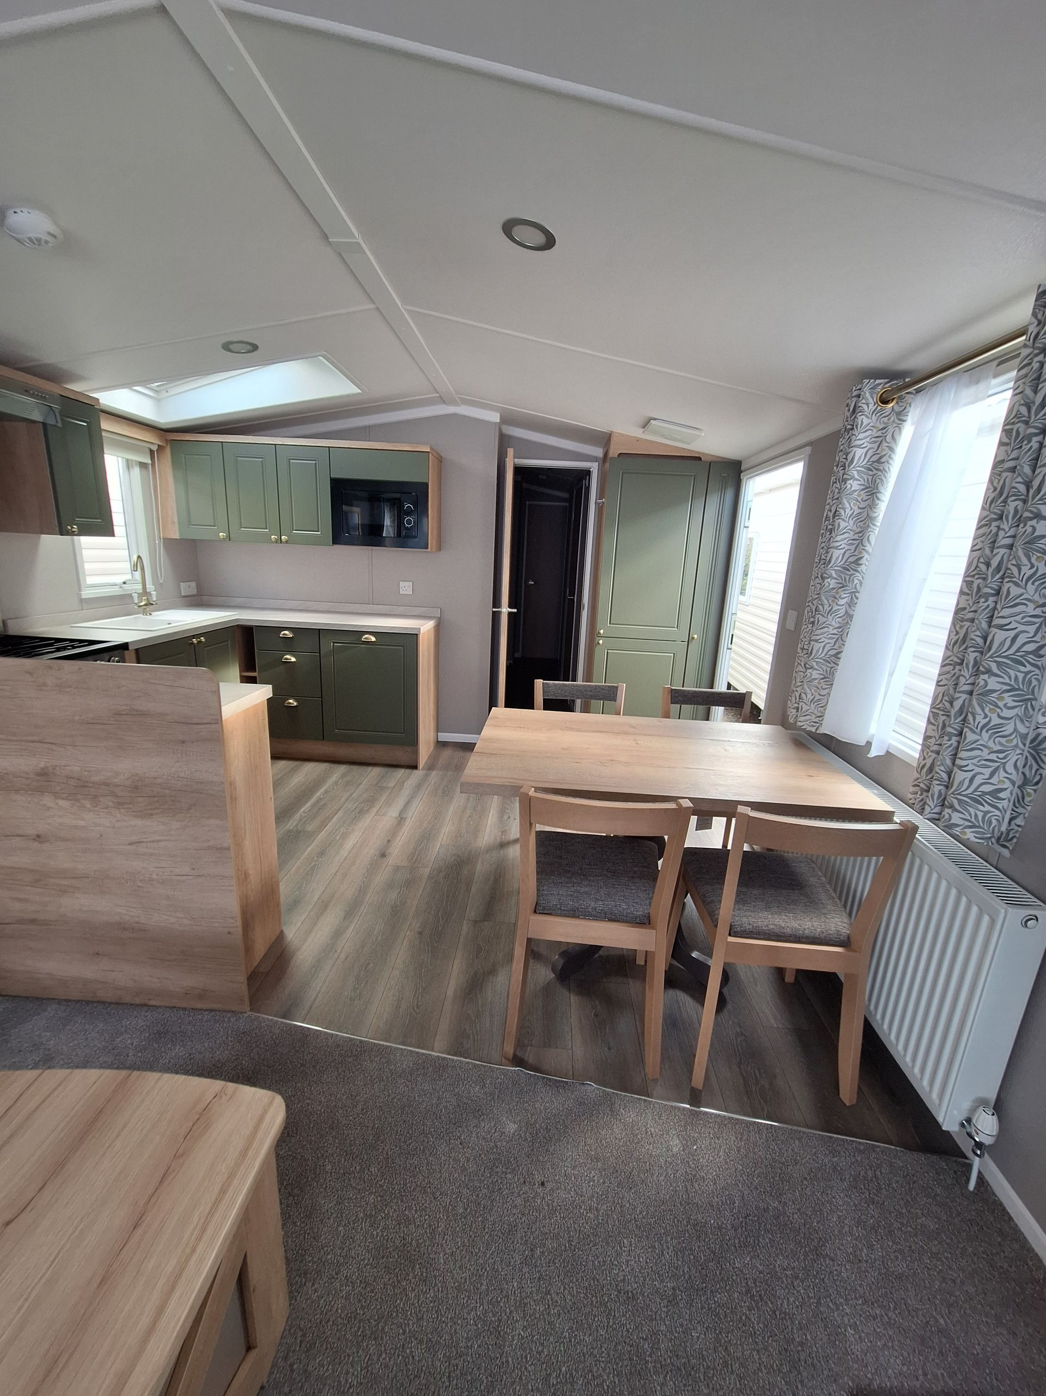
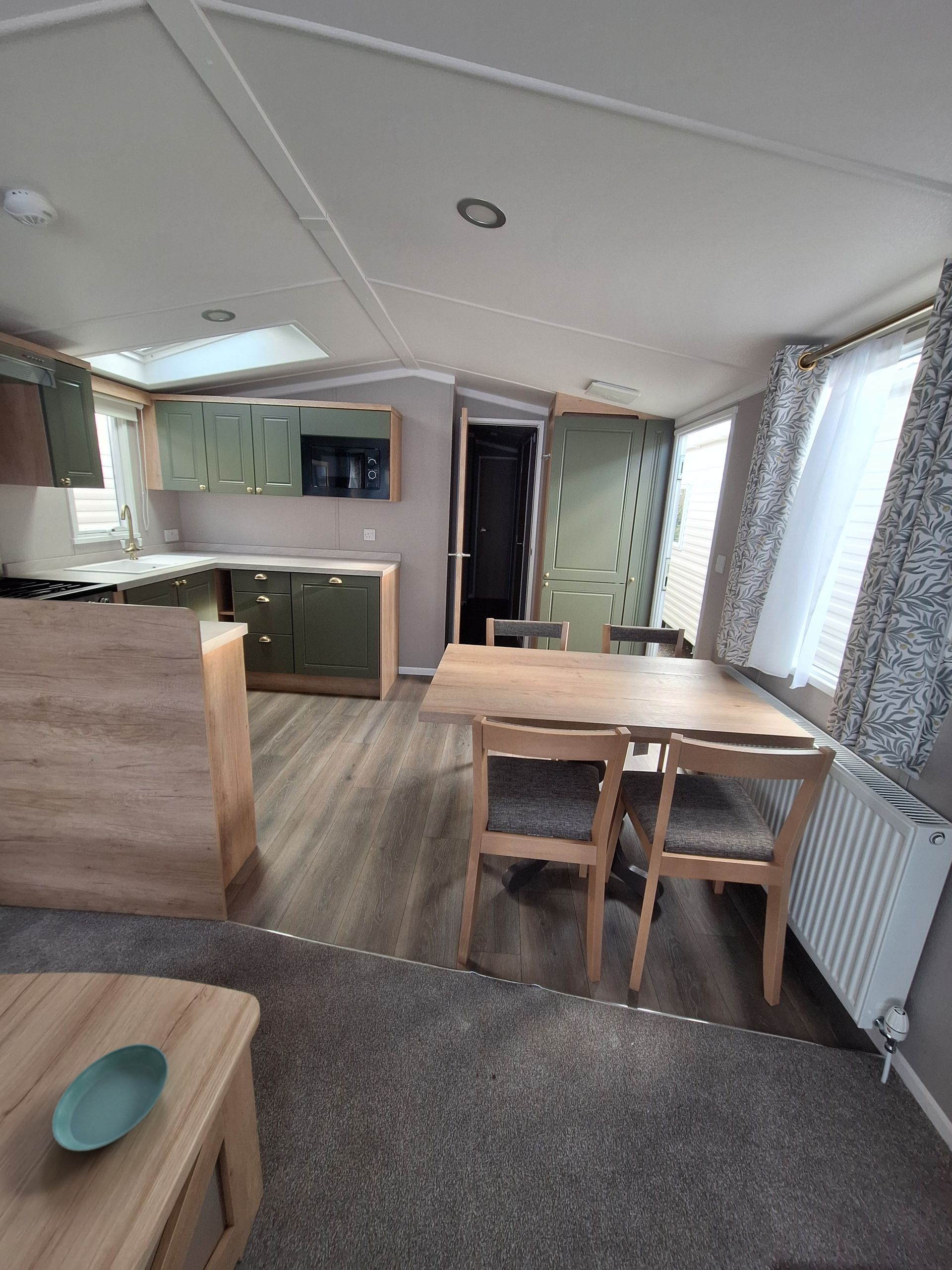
+ saucer (114, 1098)
